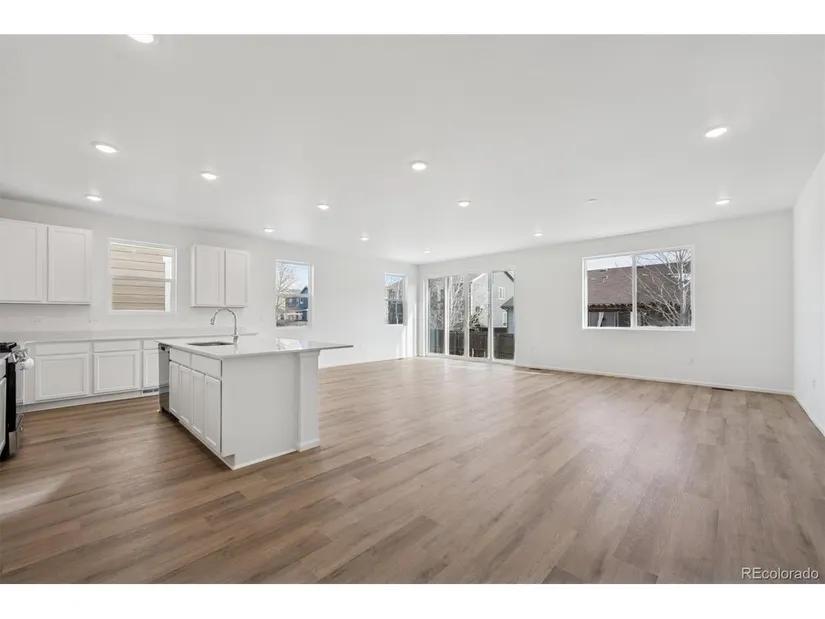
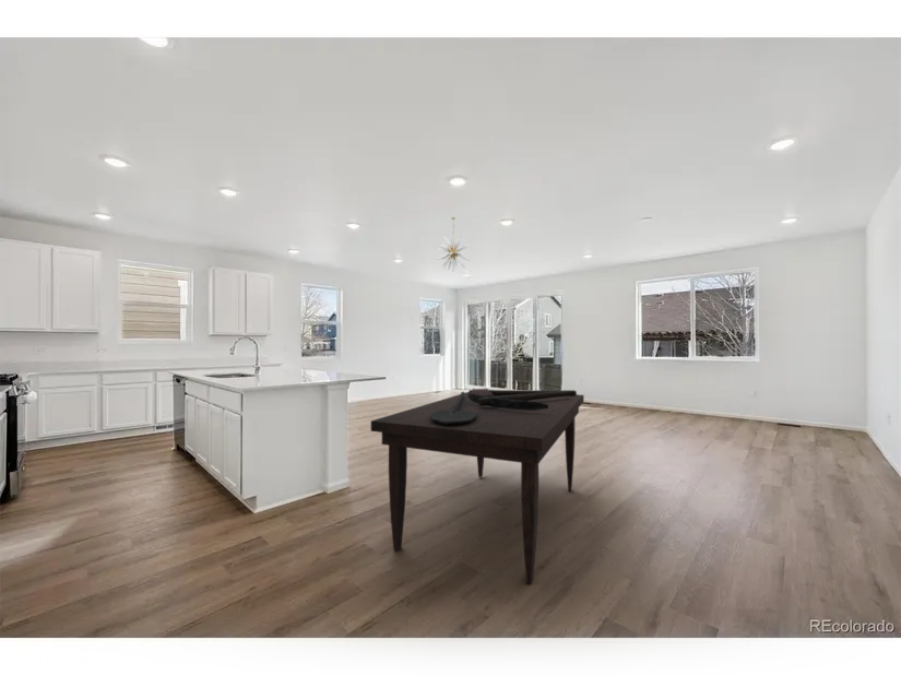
+ chandelier (454, 245)
+ dining table (498, 454)
